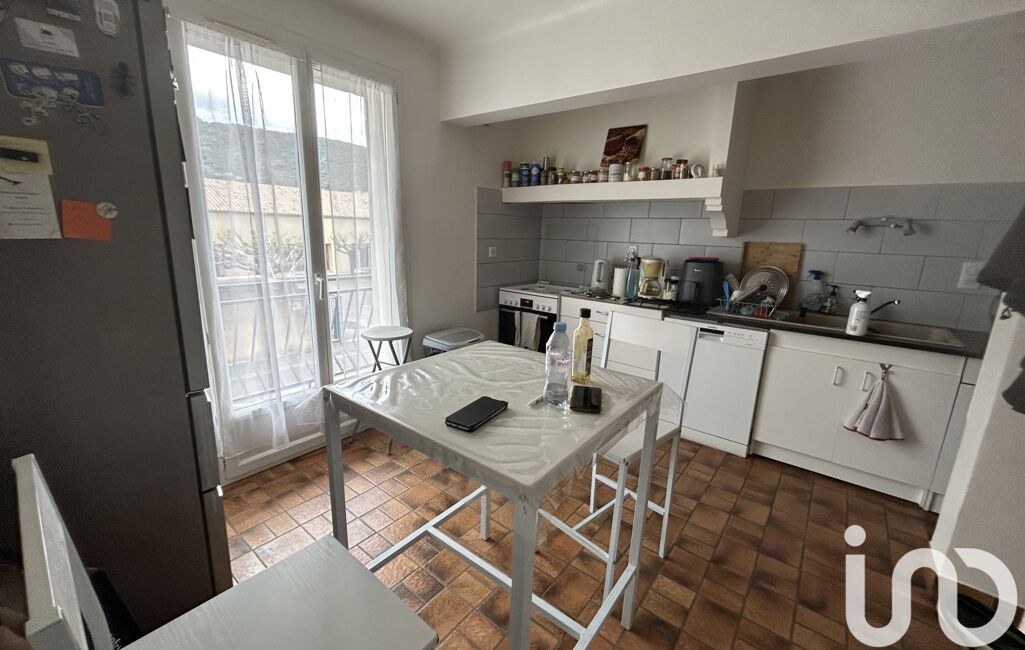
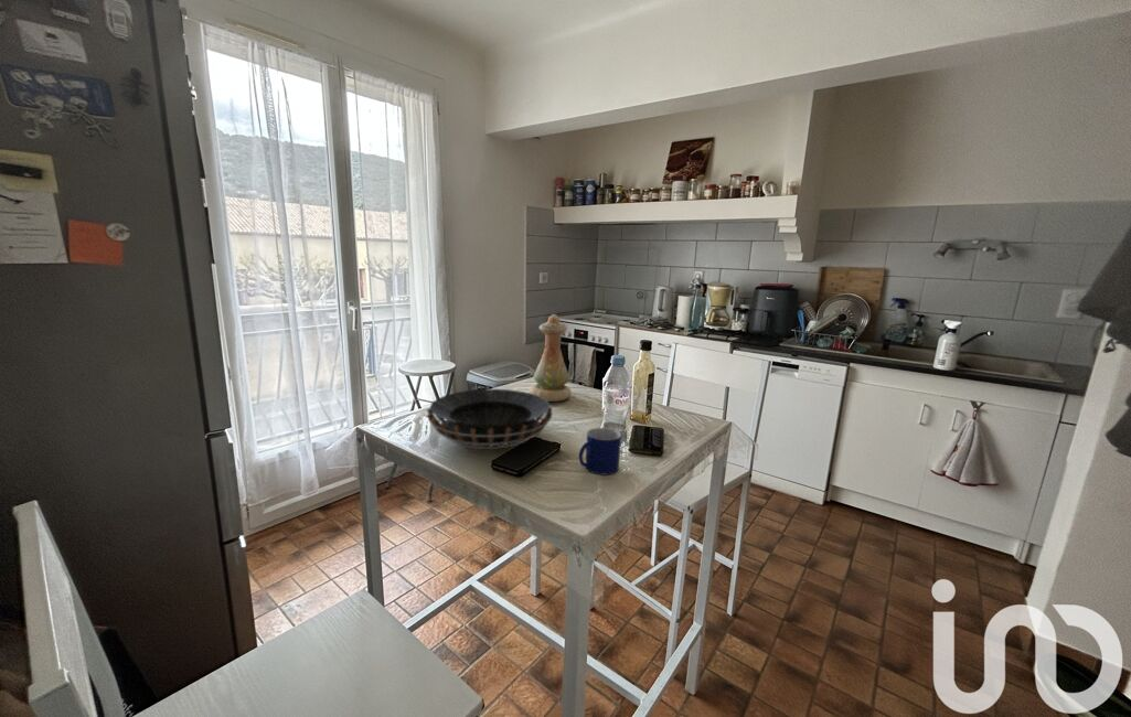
+ decorative bowl (489, 421)
+ vase (551, 355)
+ mug (597, 452)
